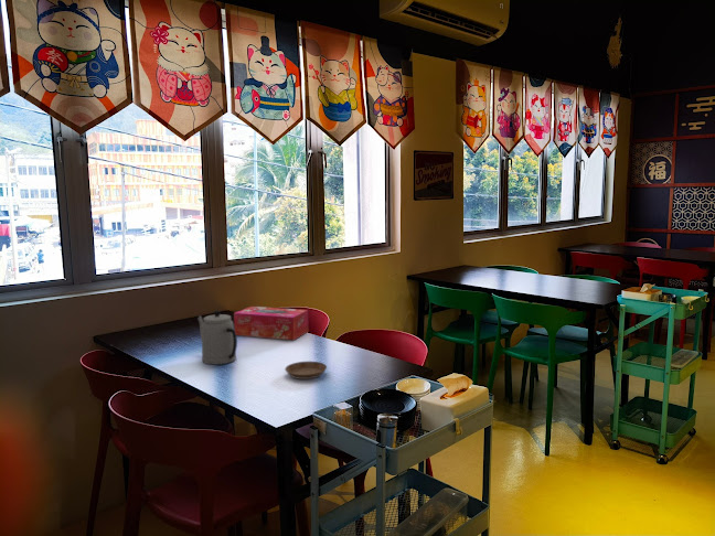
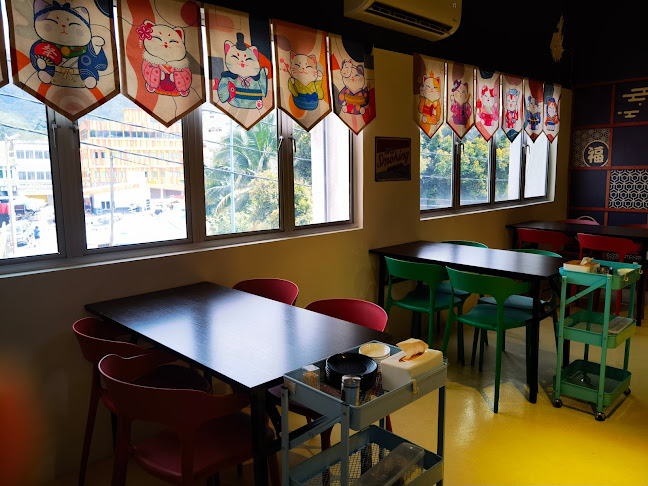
- teapot (216, 334)
- tissue box (271, 322)
- saucer (306, 371)
